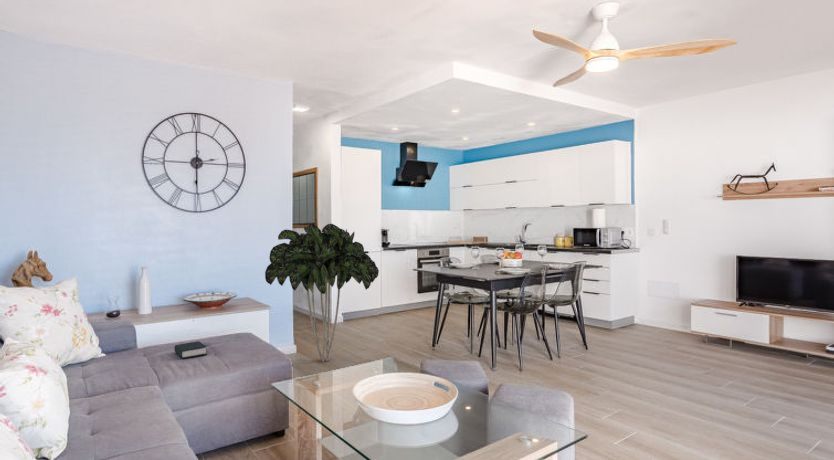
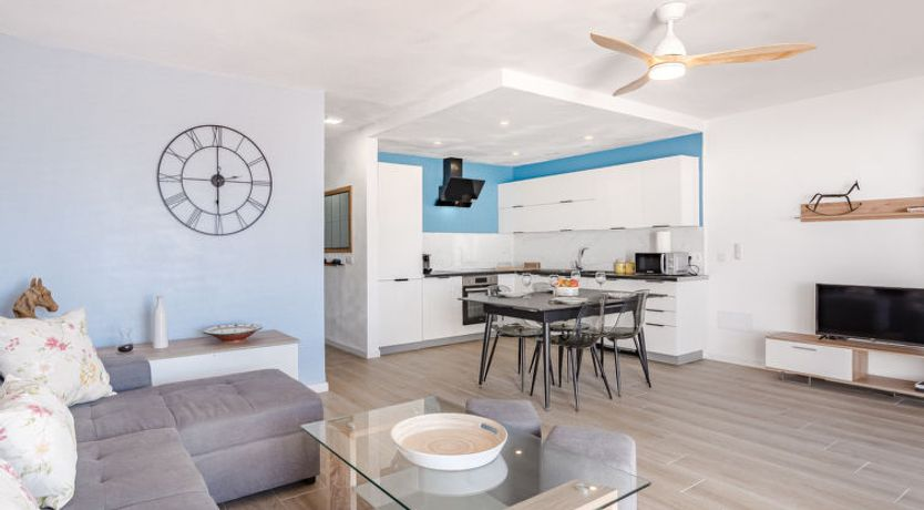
- indoor plant (323, 292)
- book (190, 349)
